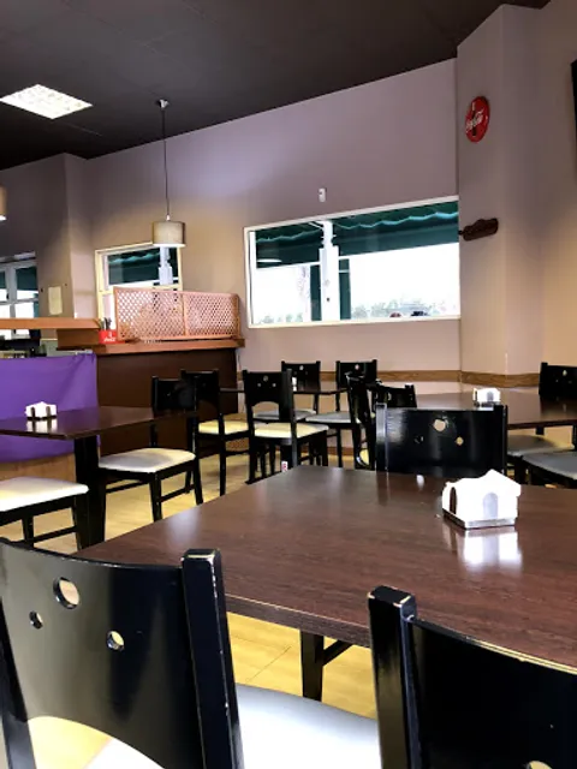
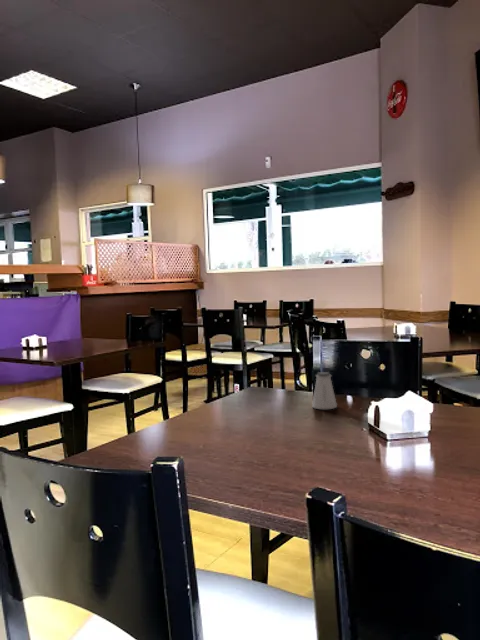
+ saltshaker (323, 389)
